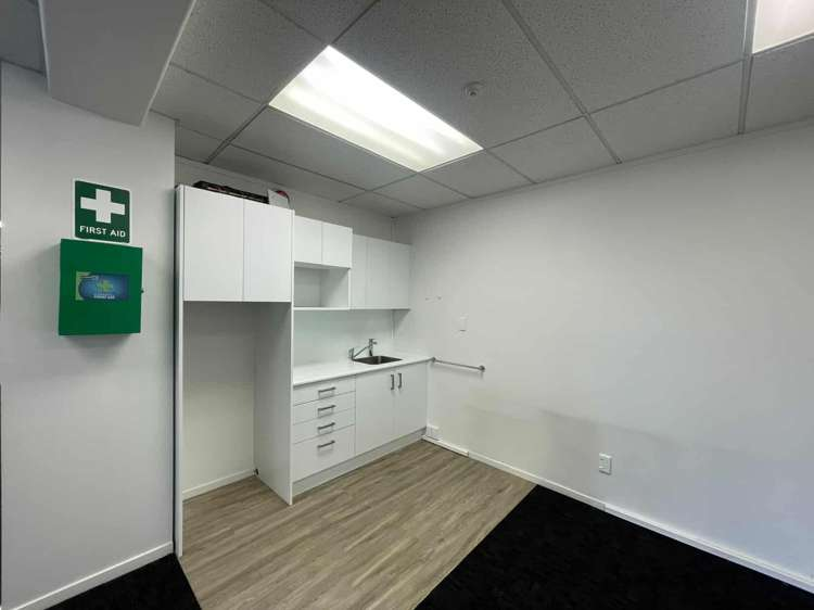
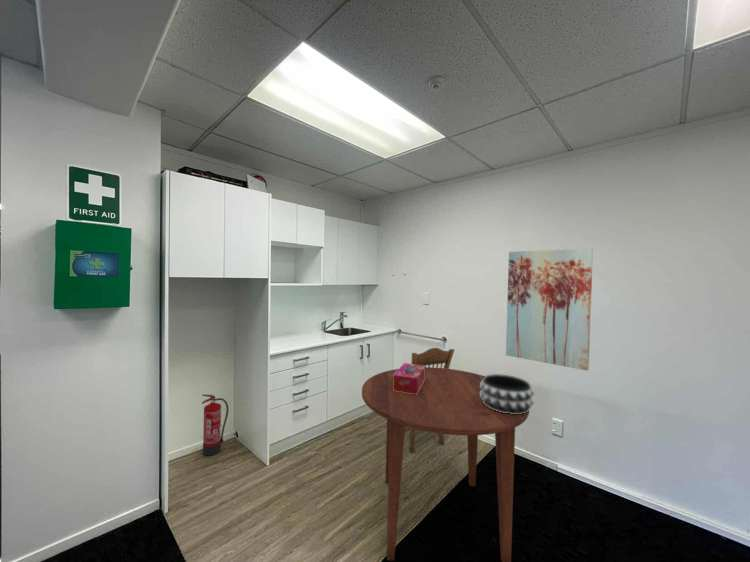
+ tissue box (409, 377)
+ dining chair (425, 366)
+ decorative bowl (505, 392)
+ dining table (440, 433)
+ fire extinguisher (215, 421)
+ wall art (545, 306)
